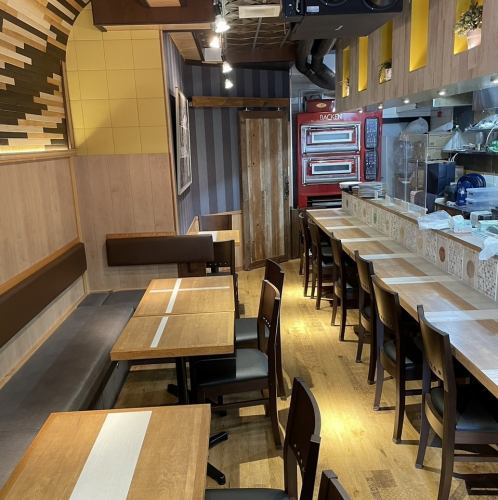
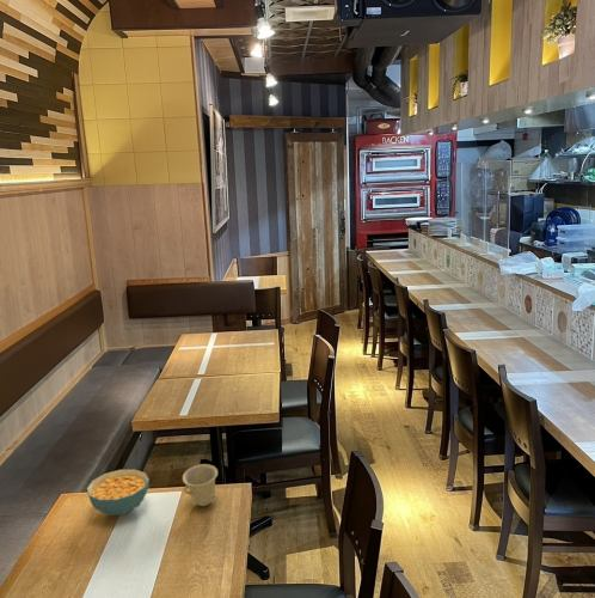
+ cup (201, 488)
+ cereal bowl (119, 496)
